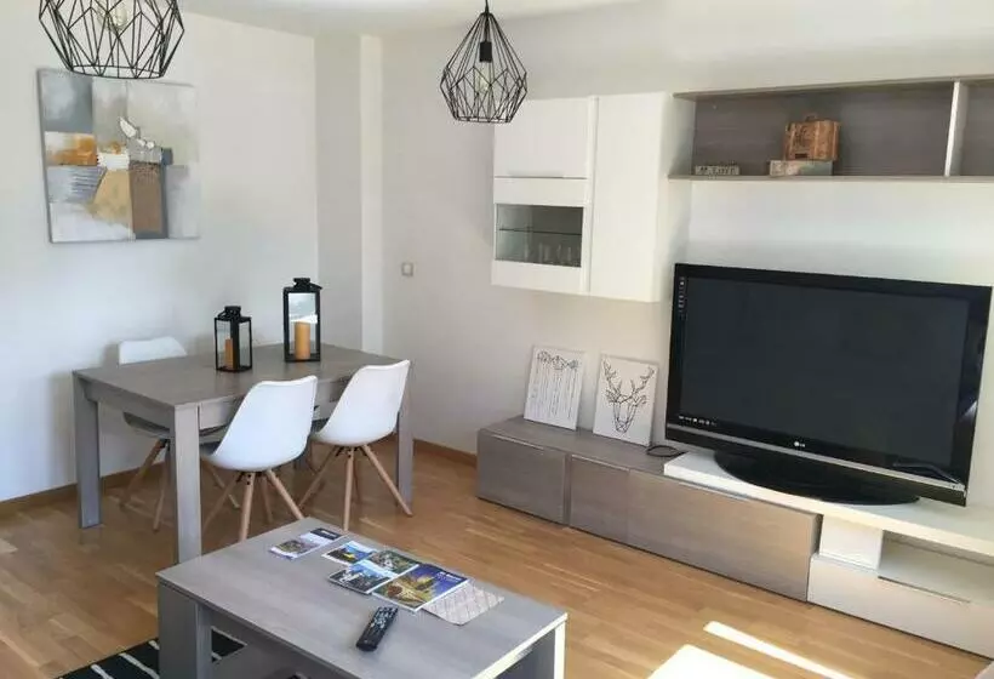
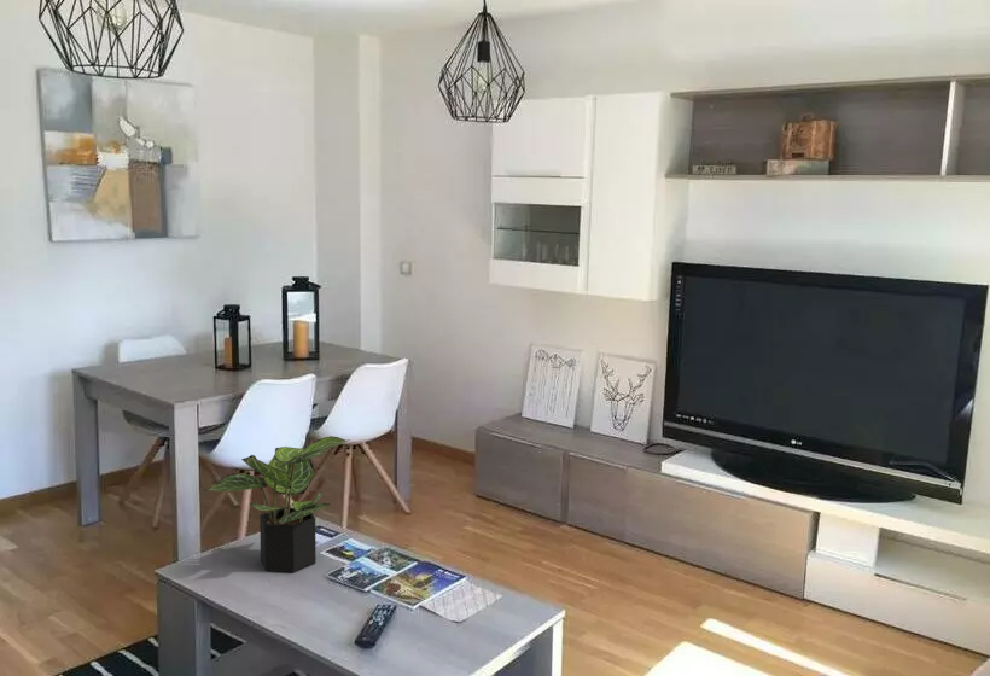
+ potted plant (286, 501)
